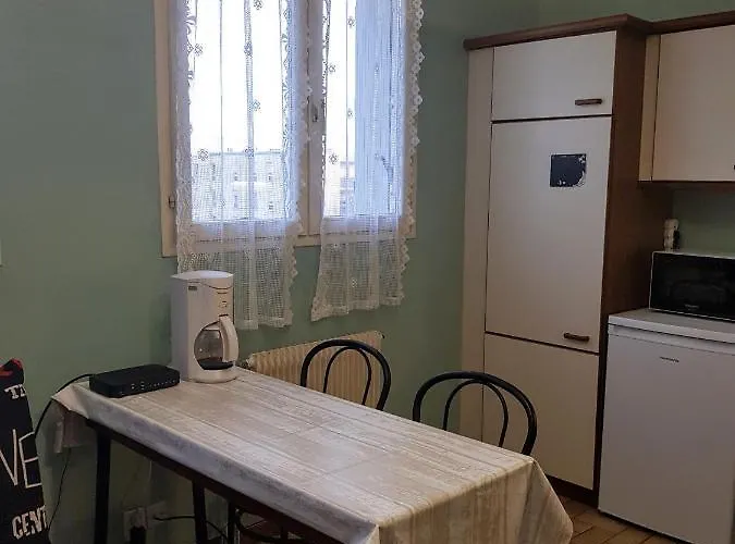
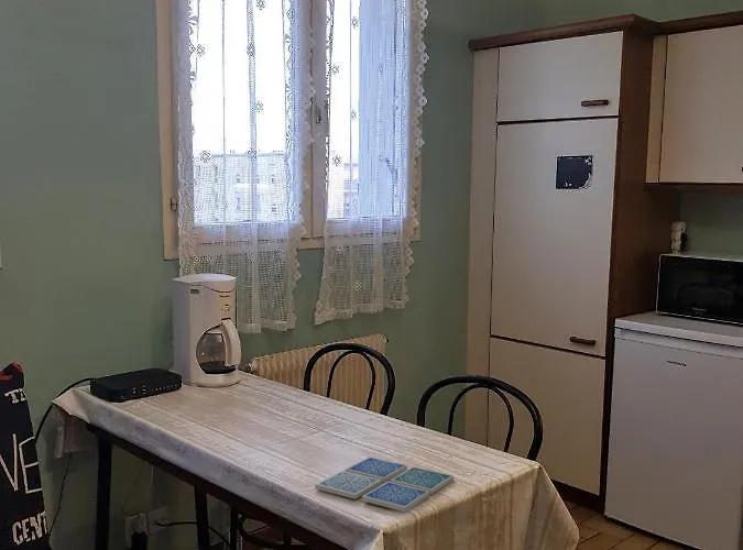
+ drink coaster (385, 482)
